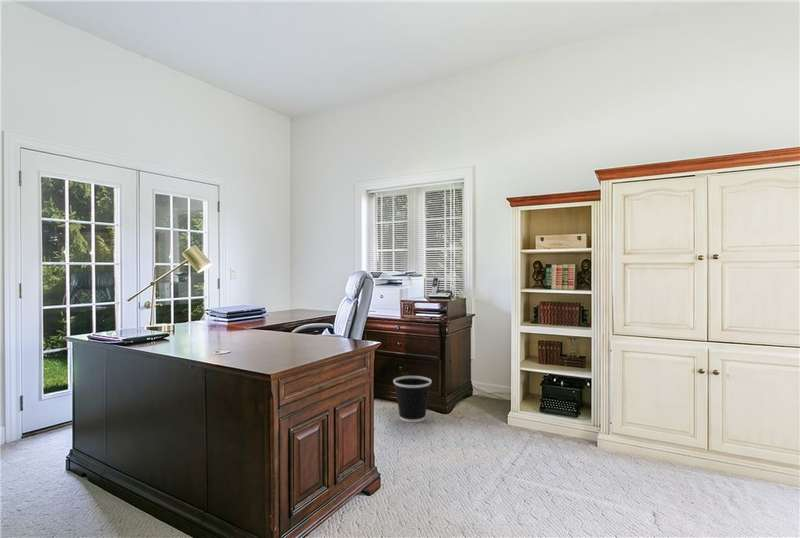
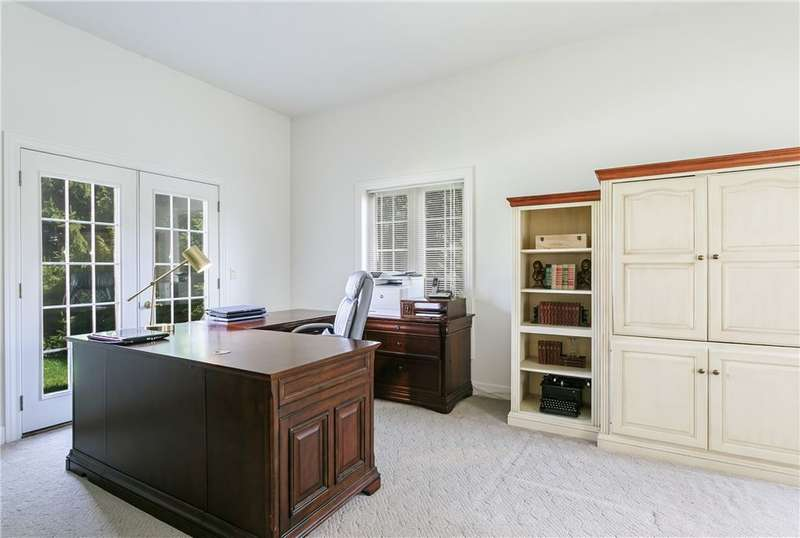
- wastebasket (412, 399)
